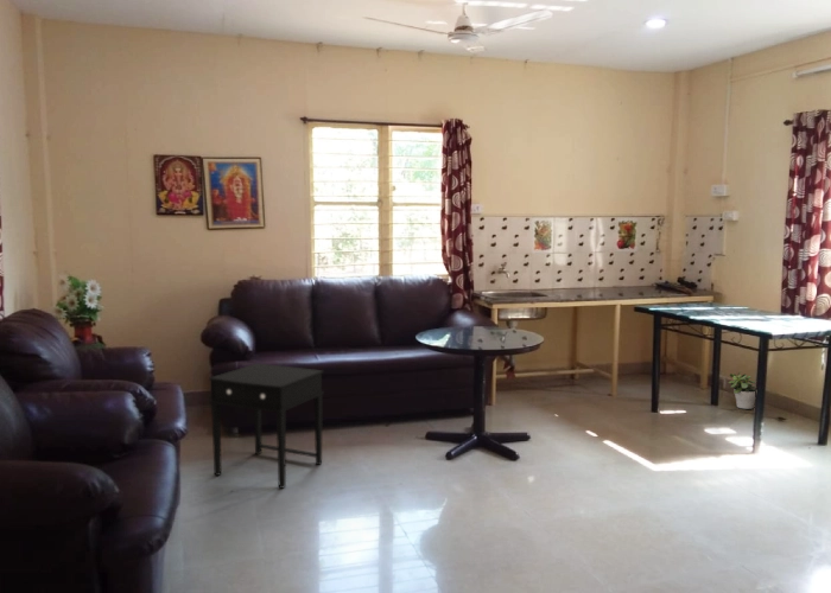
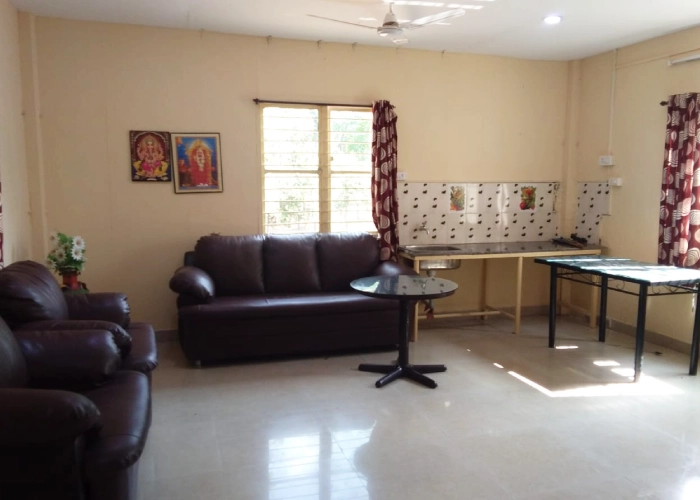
- potted plant (740, 389)
- side table (260, 422)
